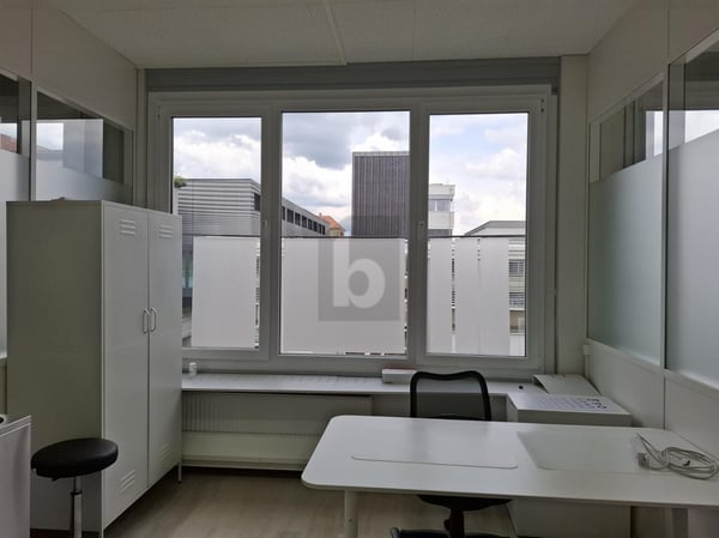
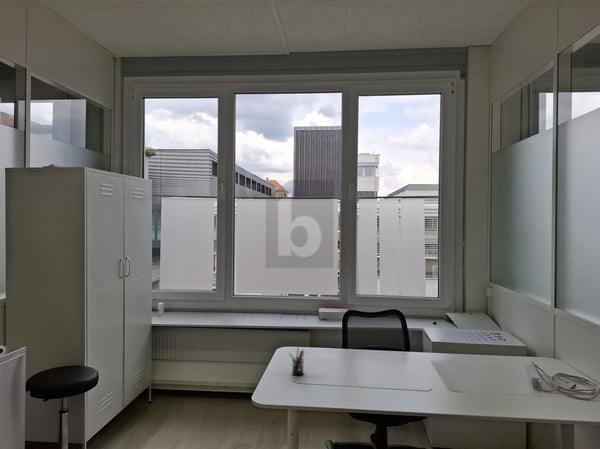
+ pen holder (296, 361)
